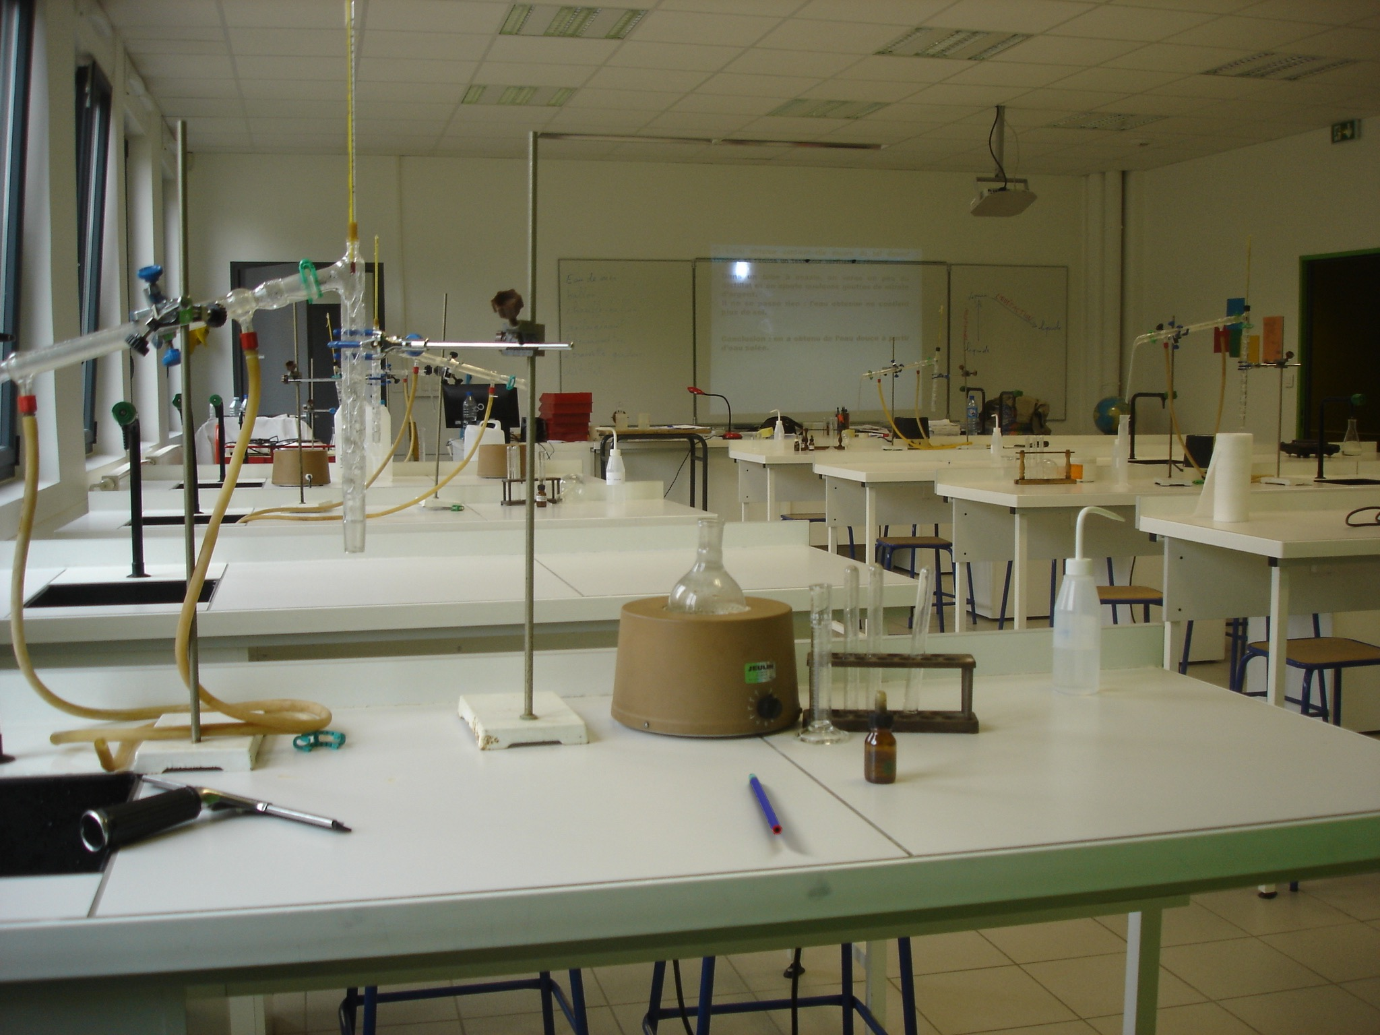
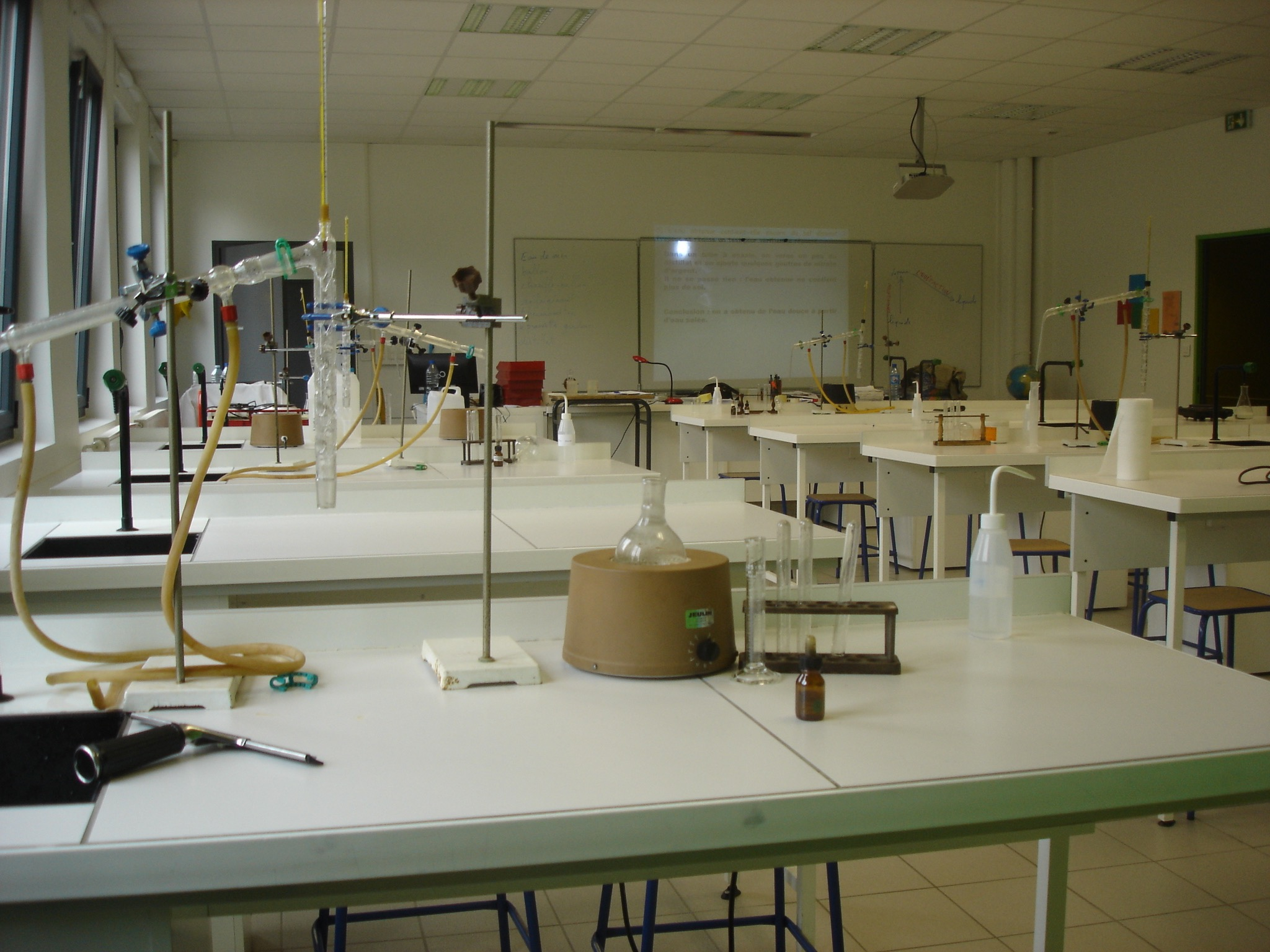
- pen (764, 801)
